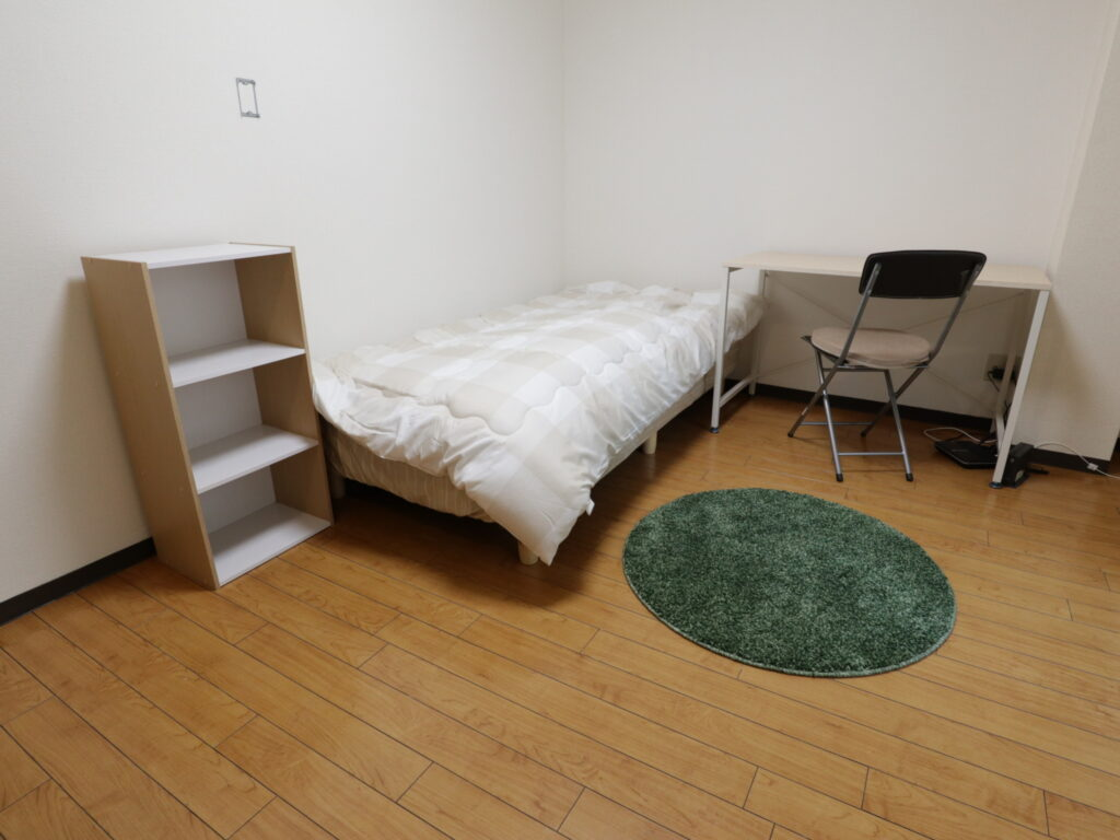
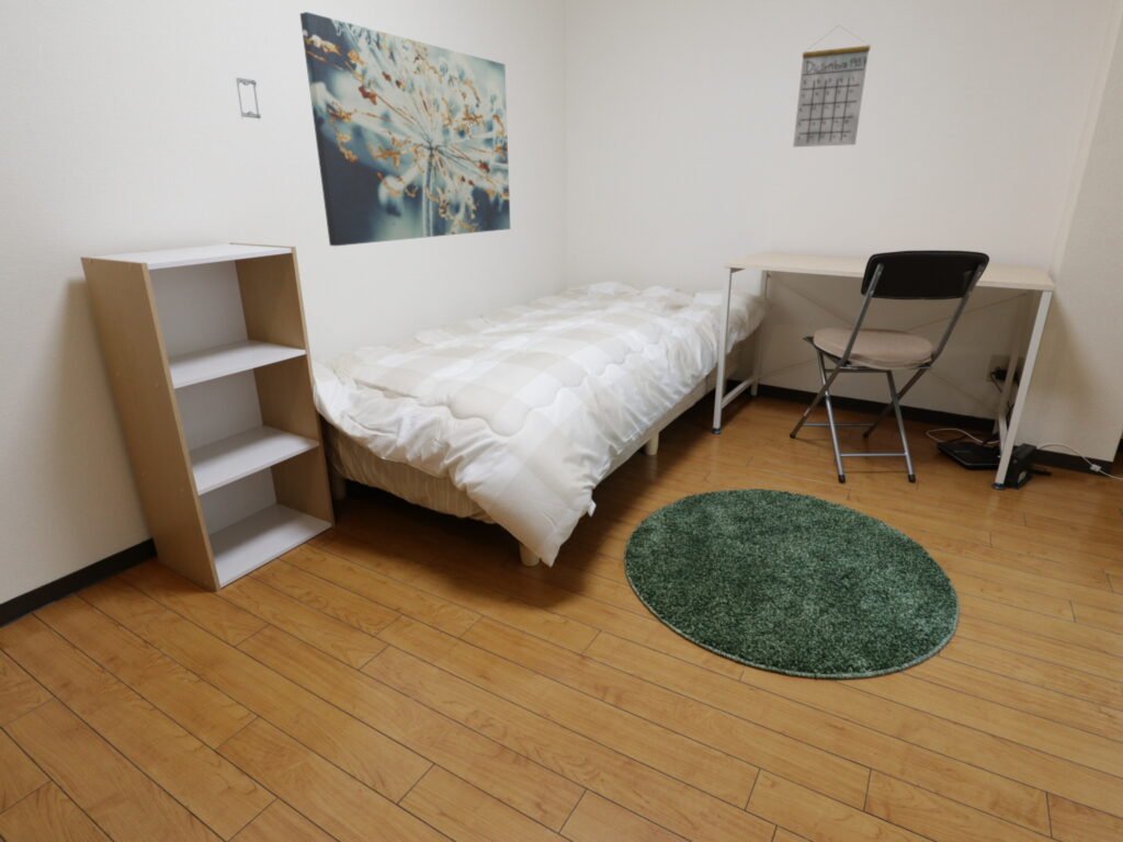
+ calendar (830, 87)
+ wall art (427, 144)
